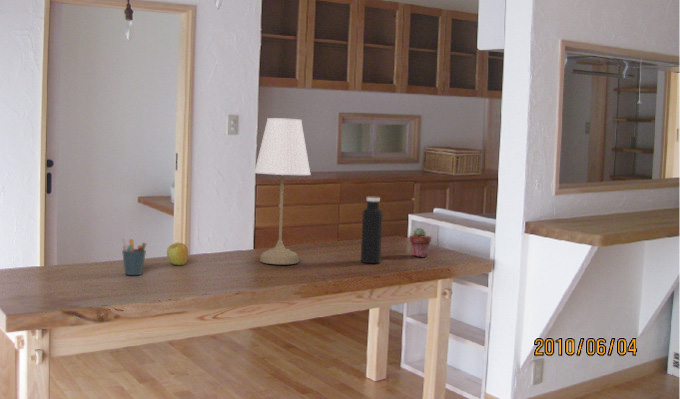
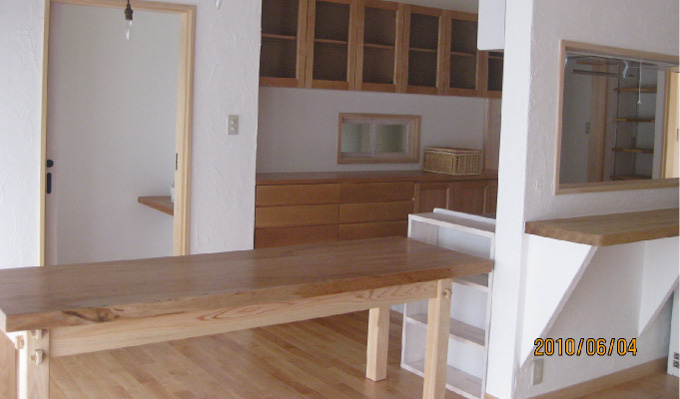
- desk lamp (281, 190)
- water bottle (371, 229)
- pen holder (133, 255)
- apple (177, 254)
- potted succulent (420, 241)
